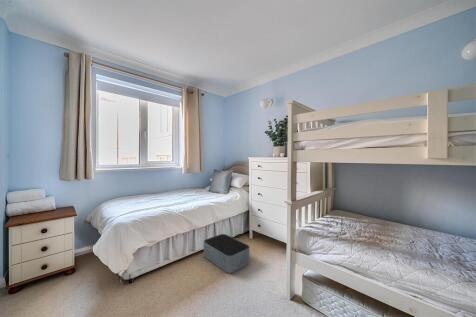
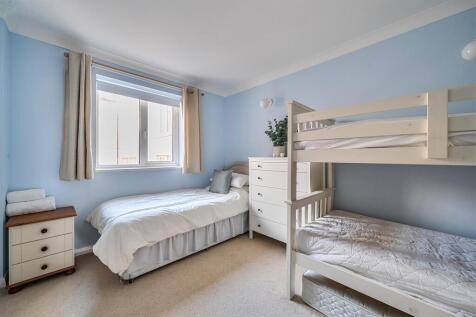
- storage bin (225, 251)
